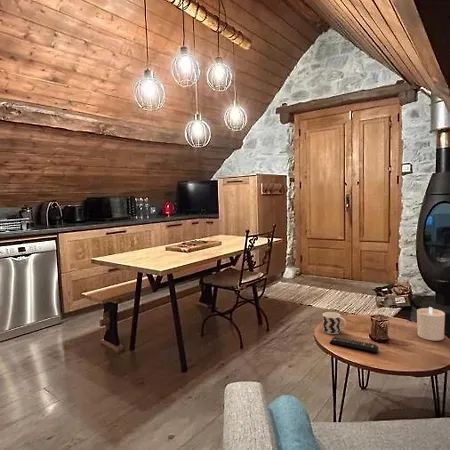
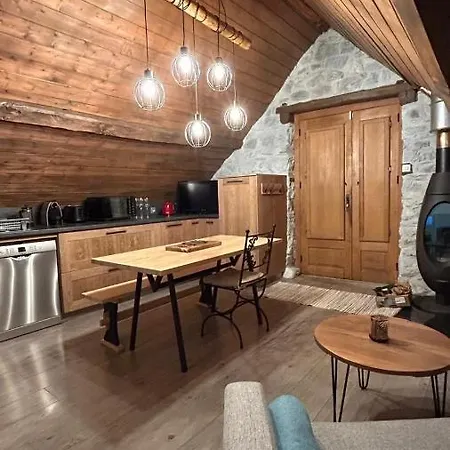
- remote control (353, 344)
- candle (430, 321)
- cup (334, 323)
